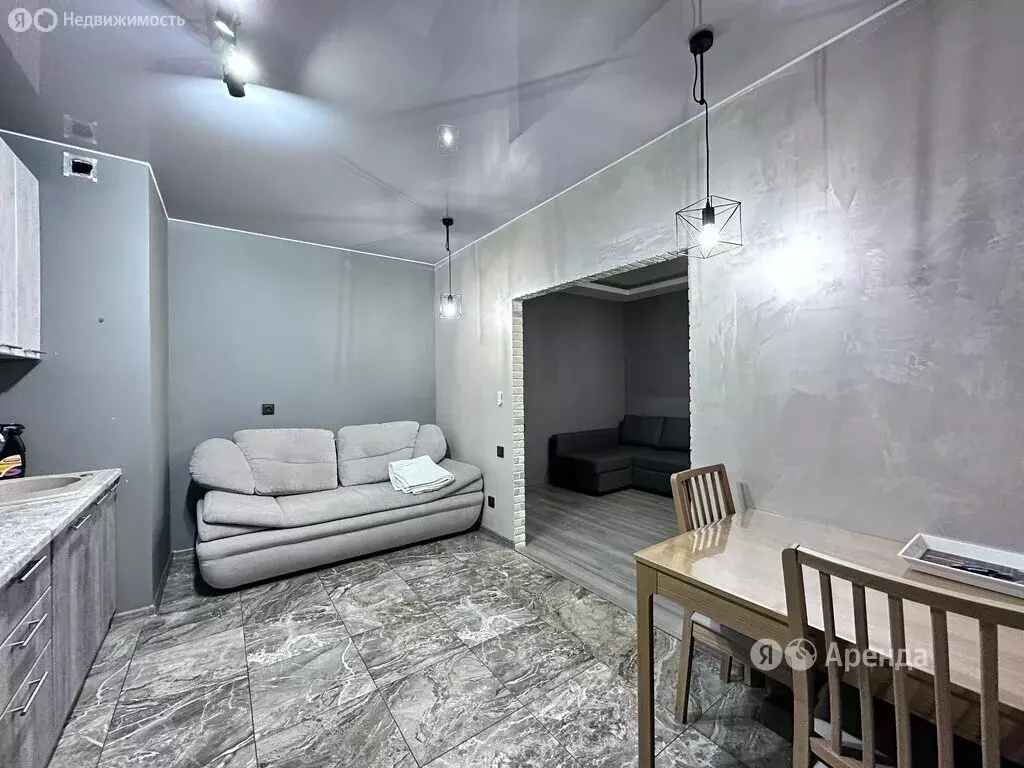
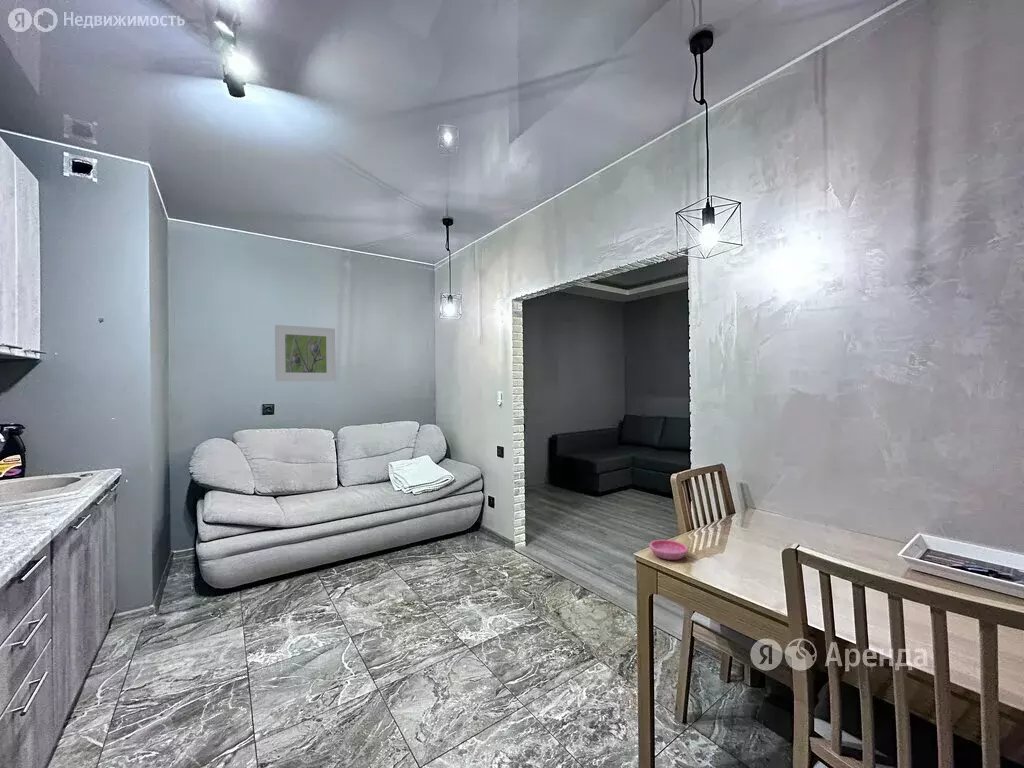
+ saucer (668, 550)
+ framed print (306, 354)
